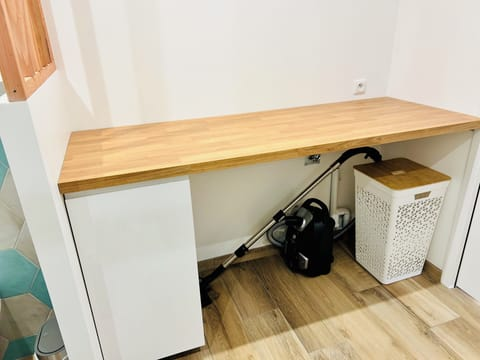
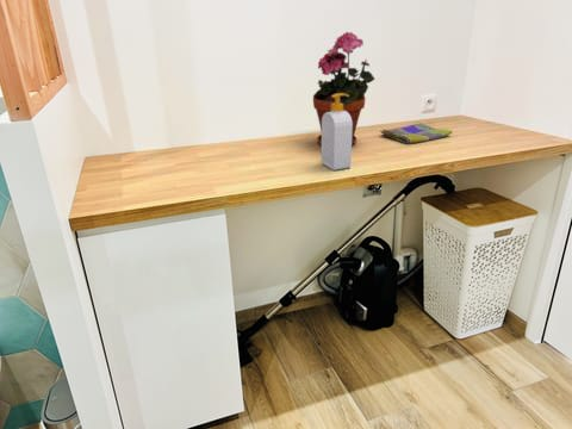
+ potted plant (340, 89)
+ dish towel (415, 132)
+ soap bottle (337, 130)
